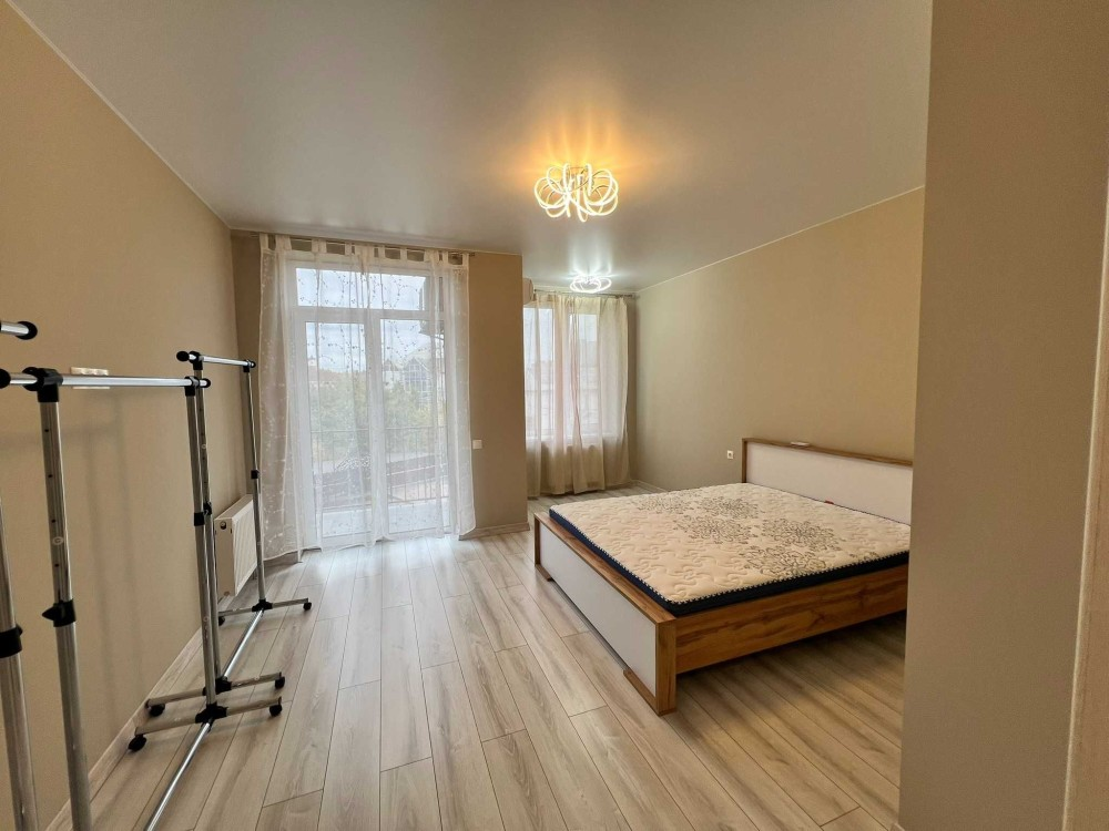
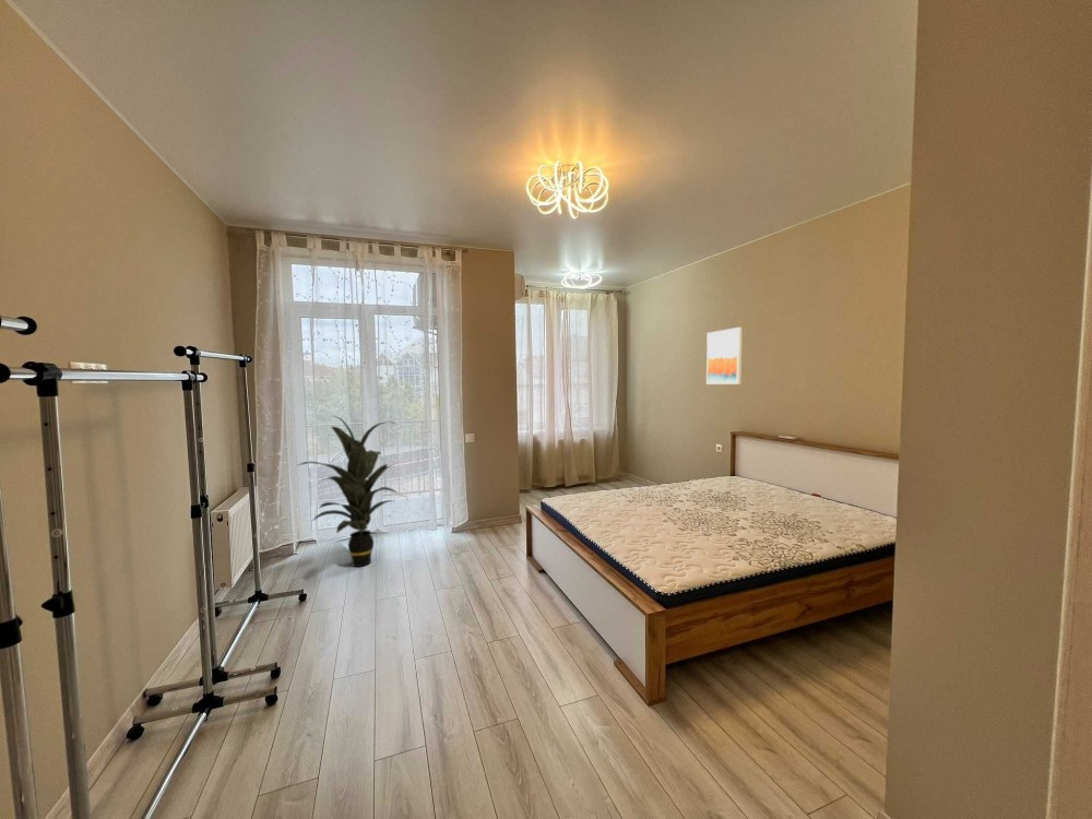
+ indoor plant (353, 489)
+ wall art (723, 357)
